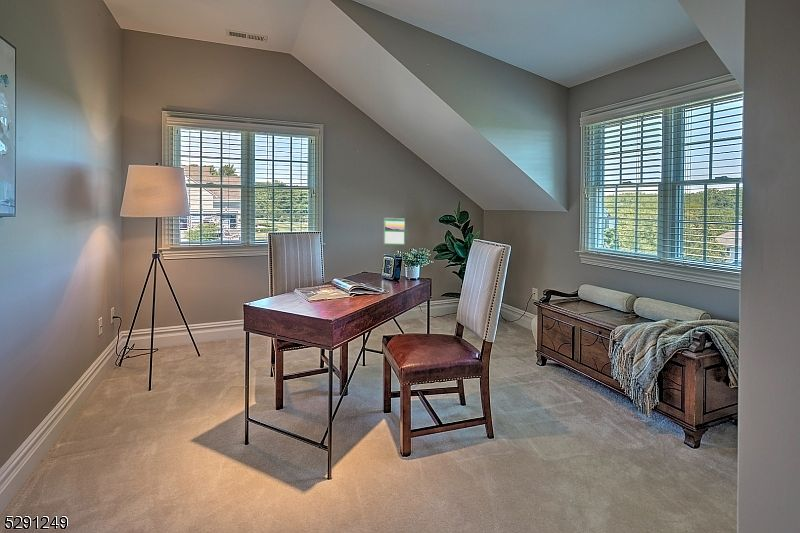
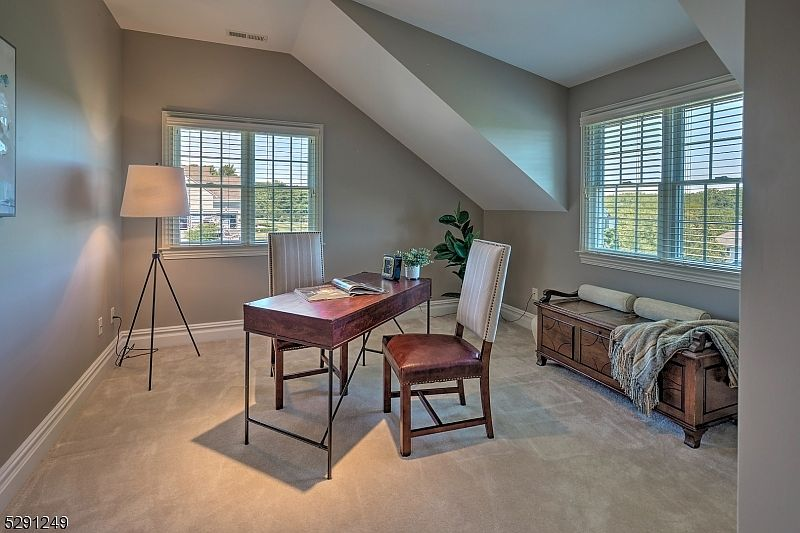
- calendar (394, 231)
